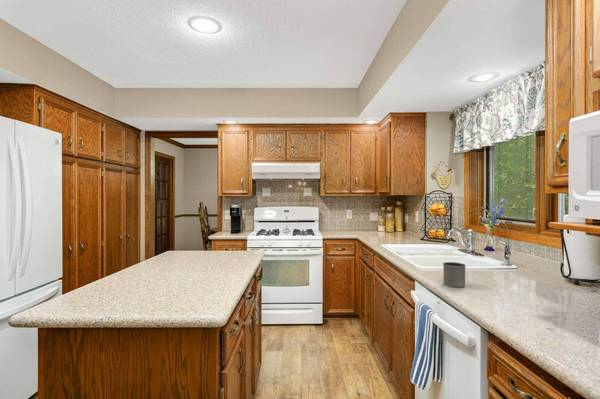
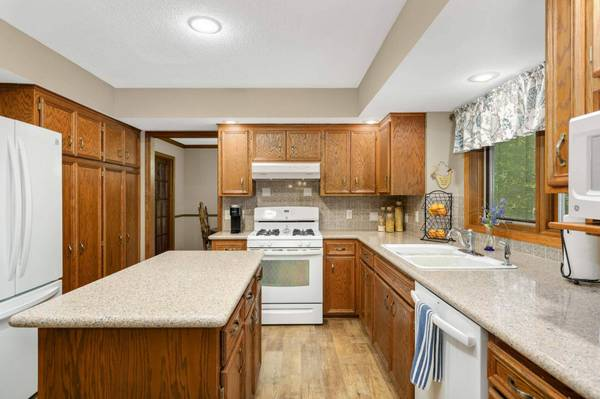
- mug (454, 273)
